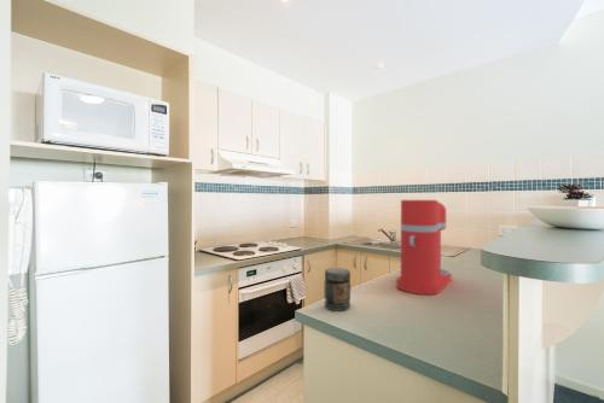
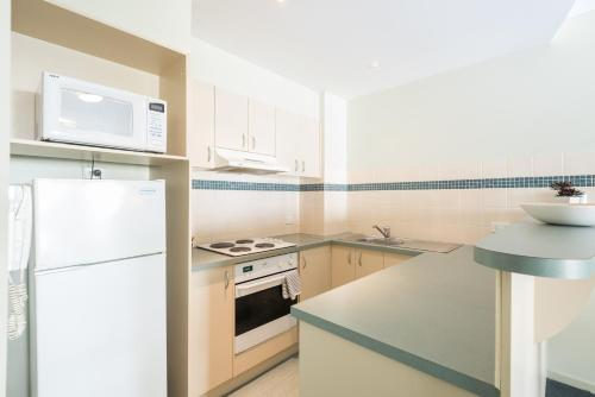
- jar (337, 287)
- coffee maker (423, 240)
